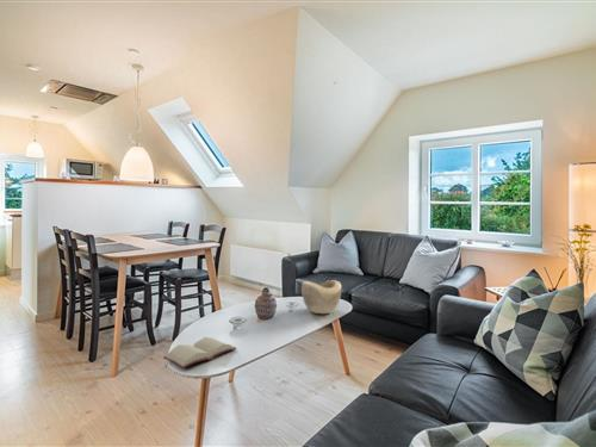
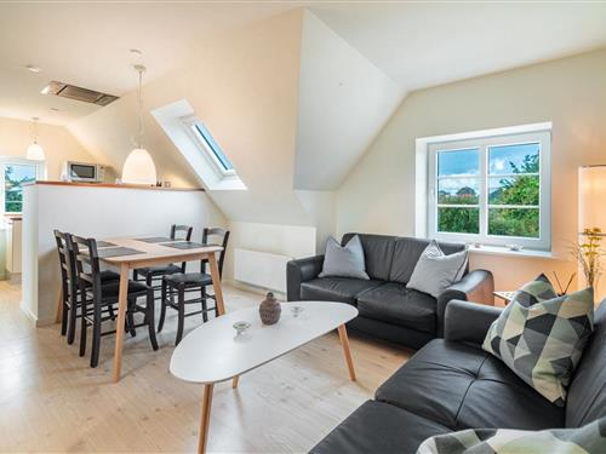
- hardback book (200, 349)
- decorative bowl (321, 296)
